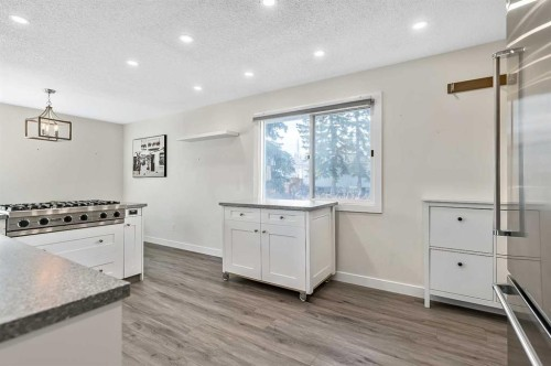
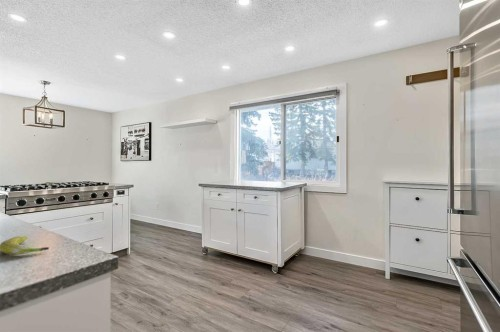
+ banana (19, 244)
